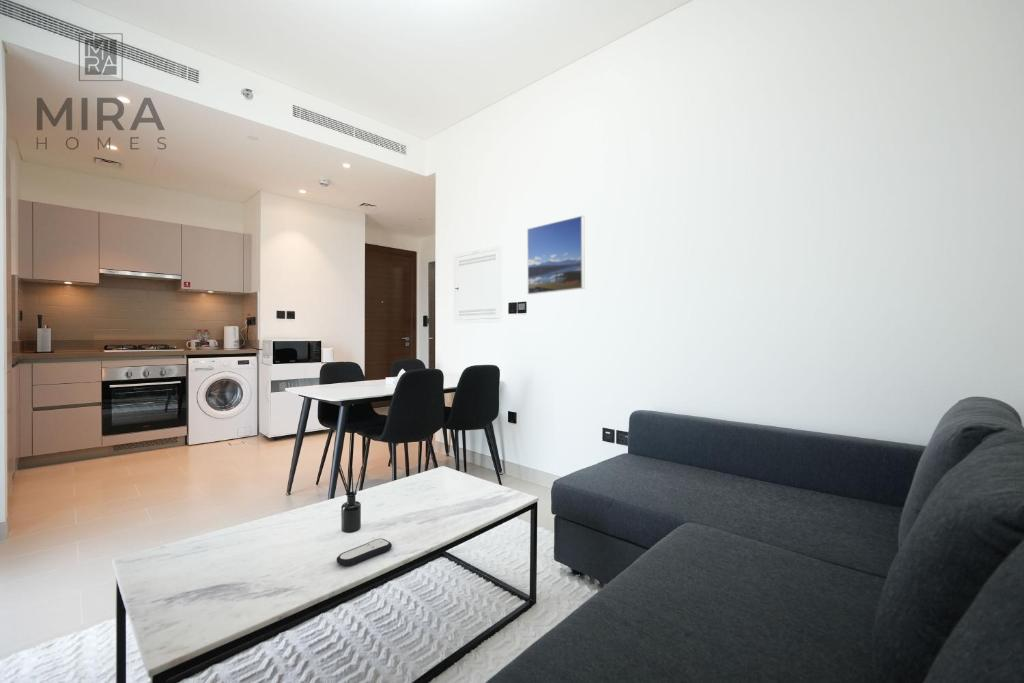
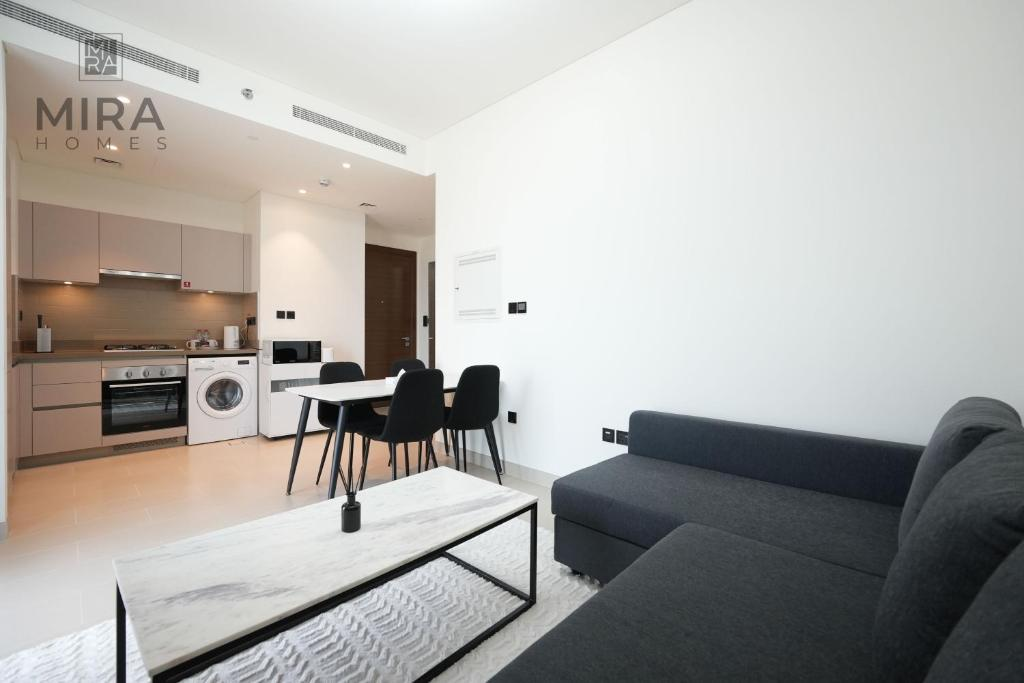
- remote control (364, 551)
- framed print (554, 257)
